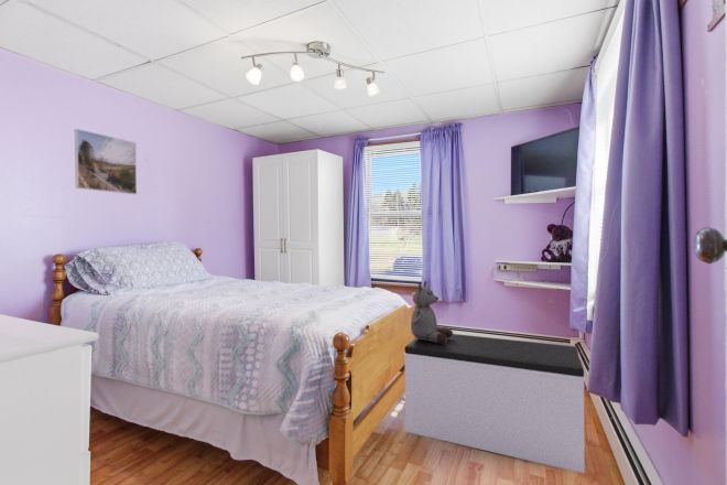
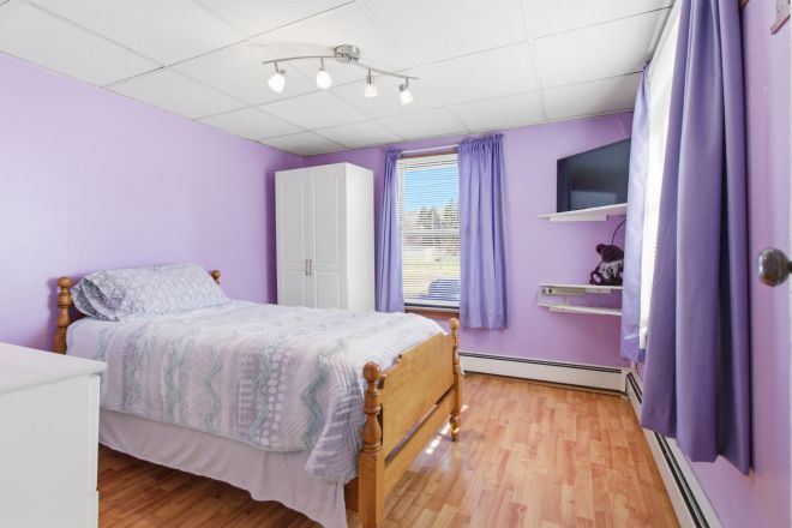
- bench (490, 388)
- stuffed bear (431, 310)
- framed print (107, 163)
